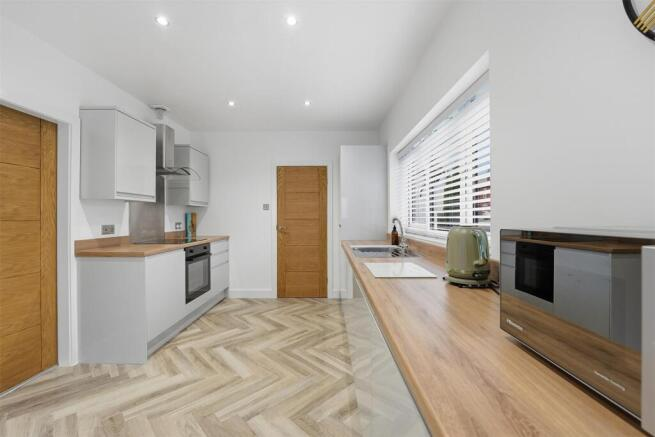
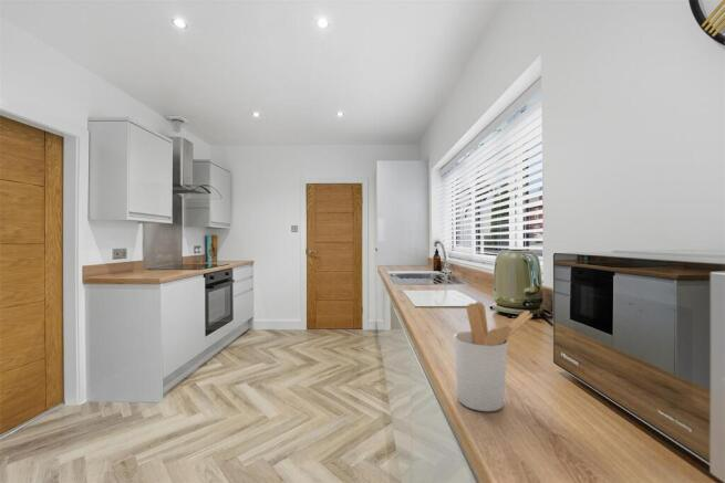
+ utensil holder (494, 354)
